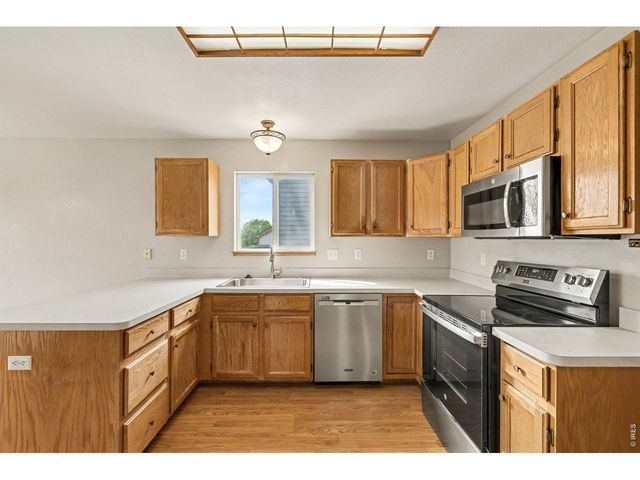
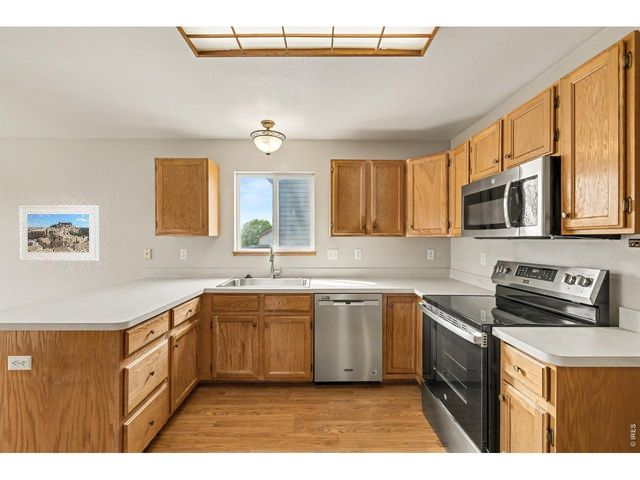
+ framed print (58, 233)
